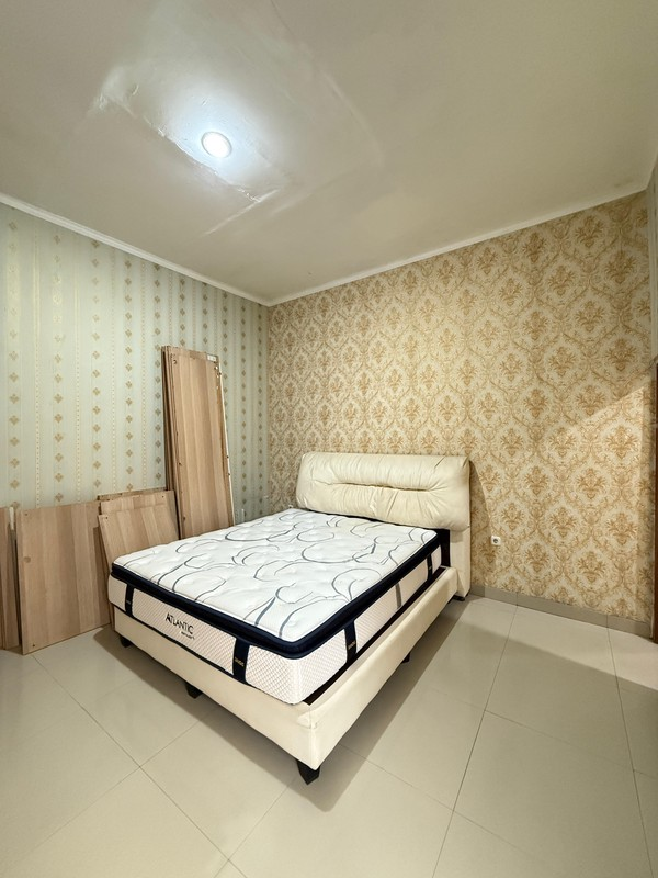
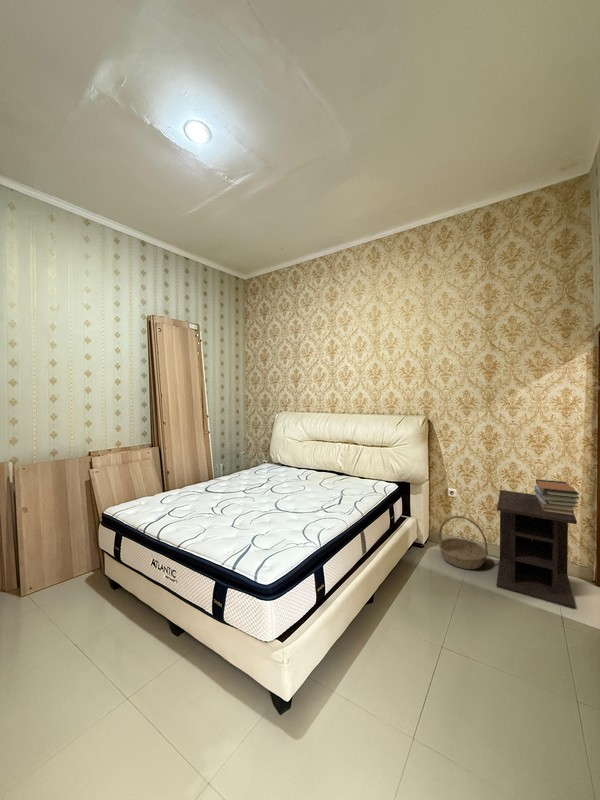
+ basket (461, 538)
+ nightstand (533, 542)
+ book stack (555, 495)
